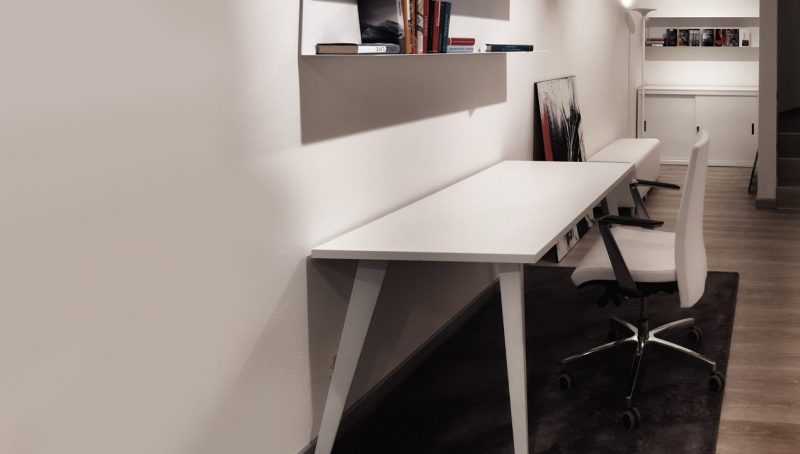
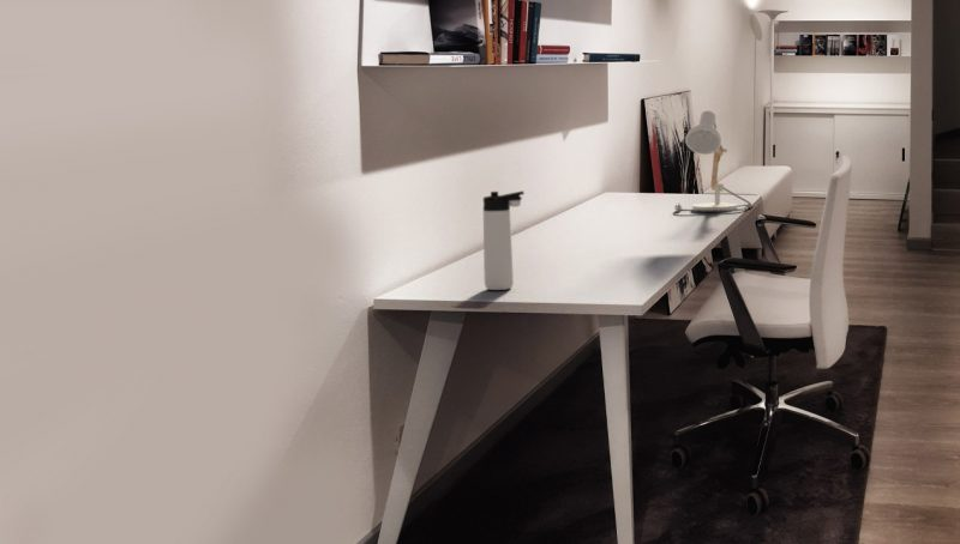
+ desk lamp (713, 159)
+ thermos bottle (504, 240)
